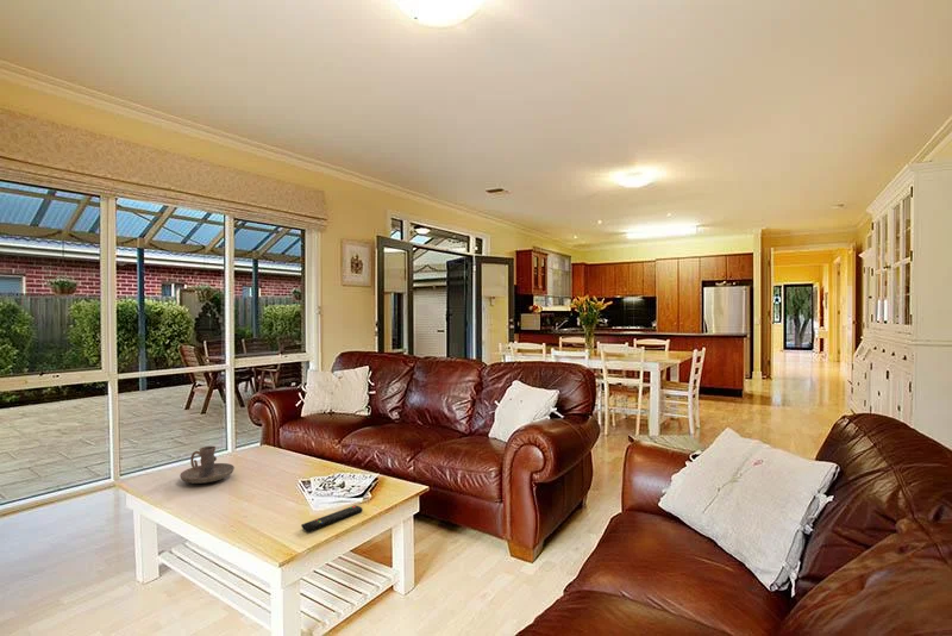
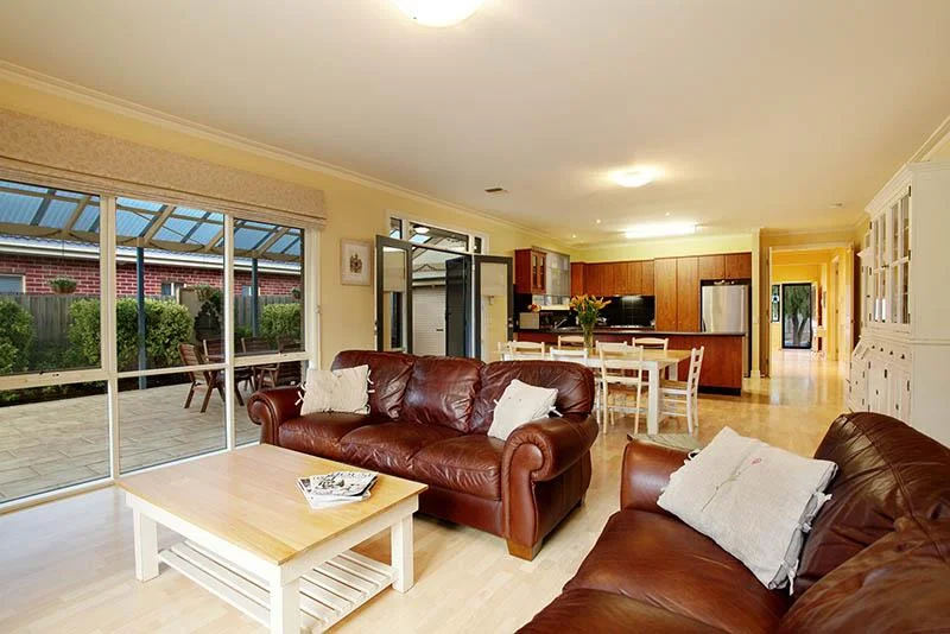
- candle holder (205, 462)
- remote control (333, 517)
